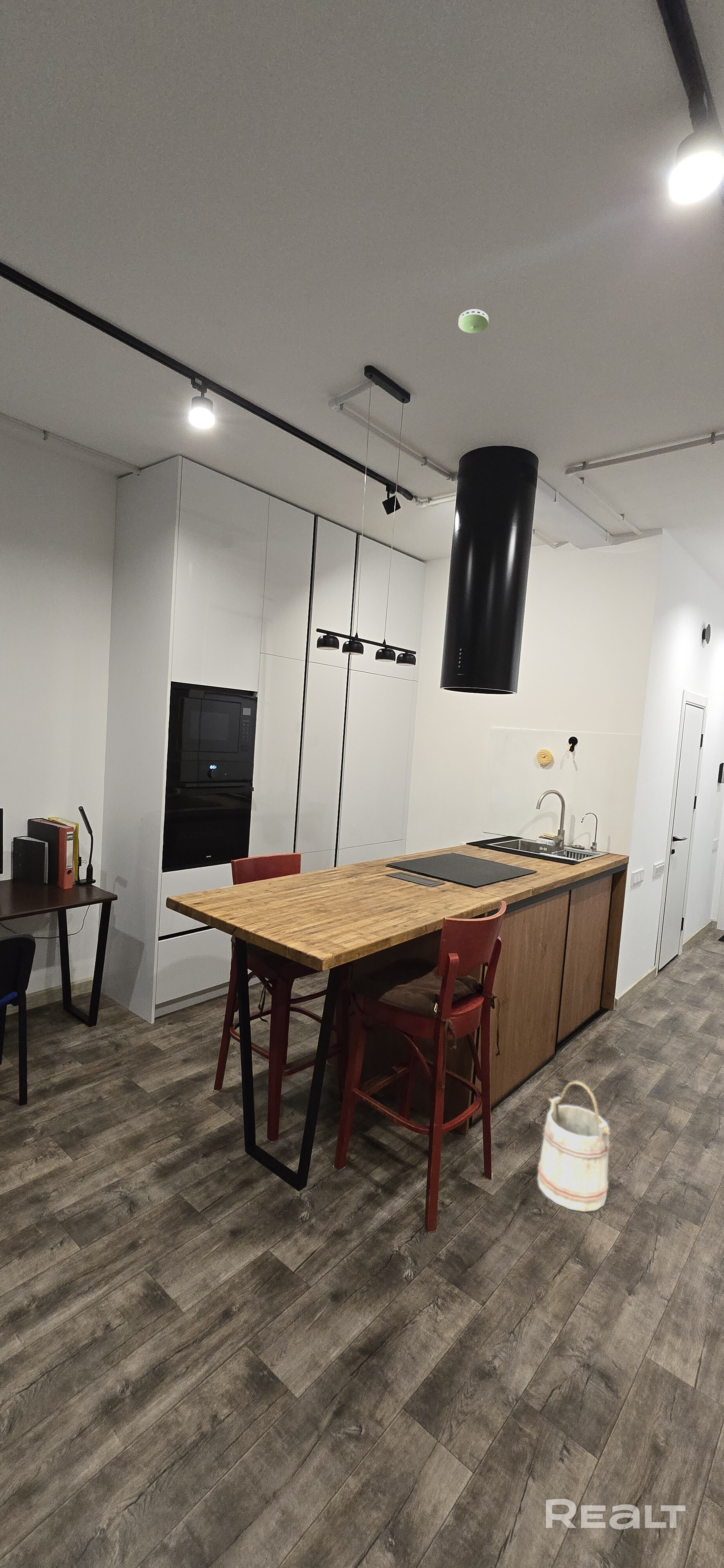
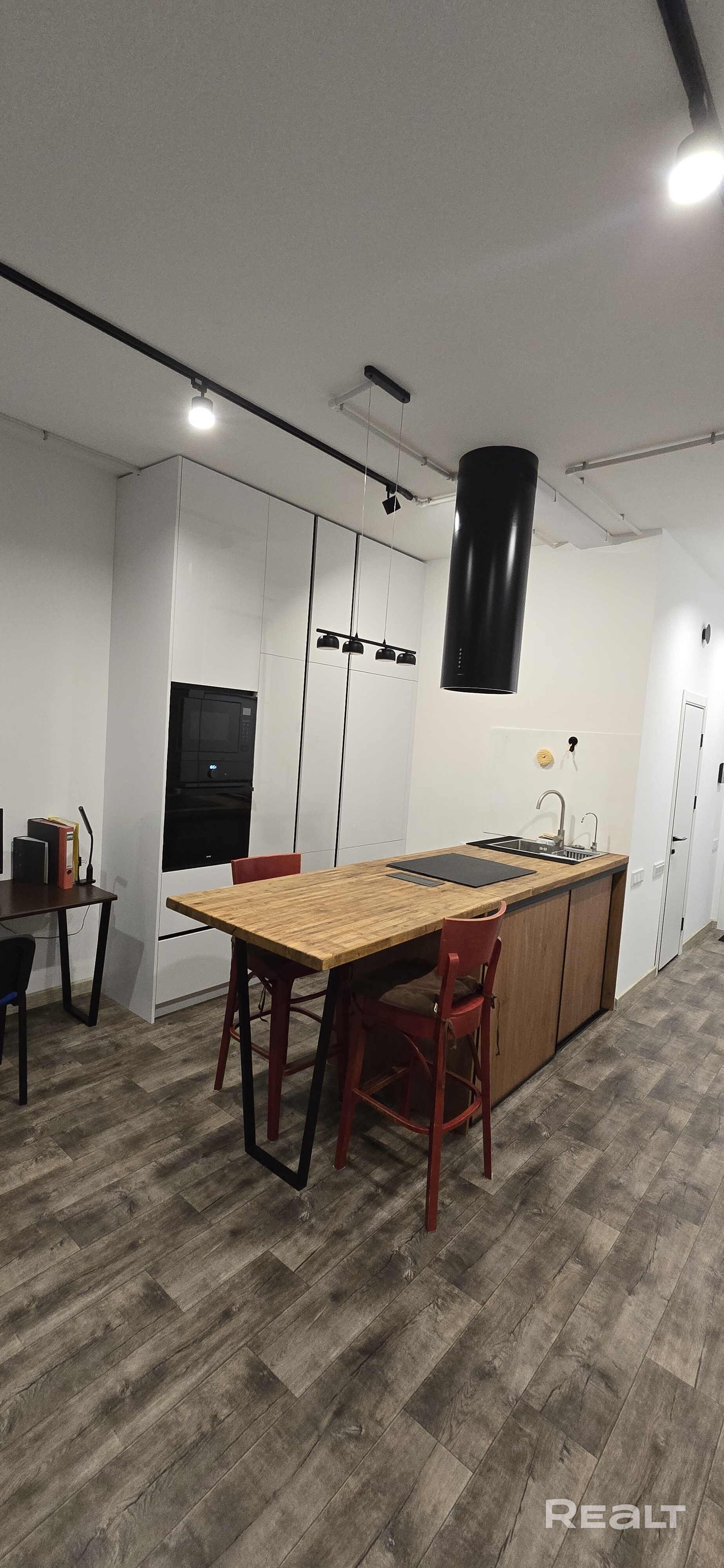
- smoke detector (473, 320)
- bucket (576, 1136)
